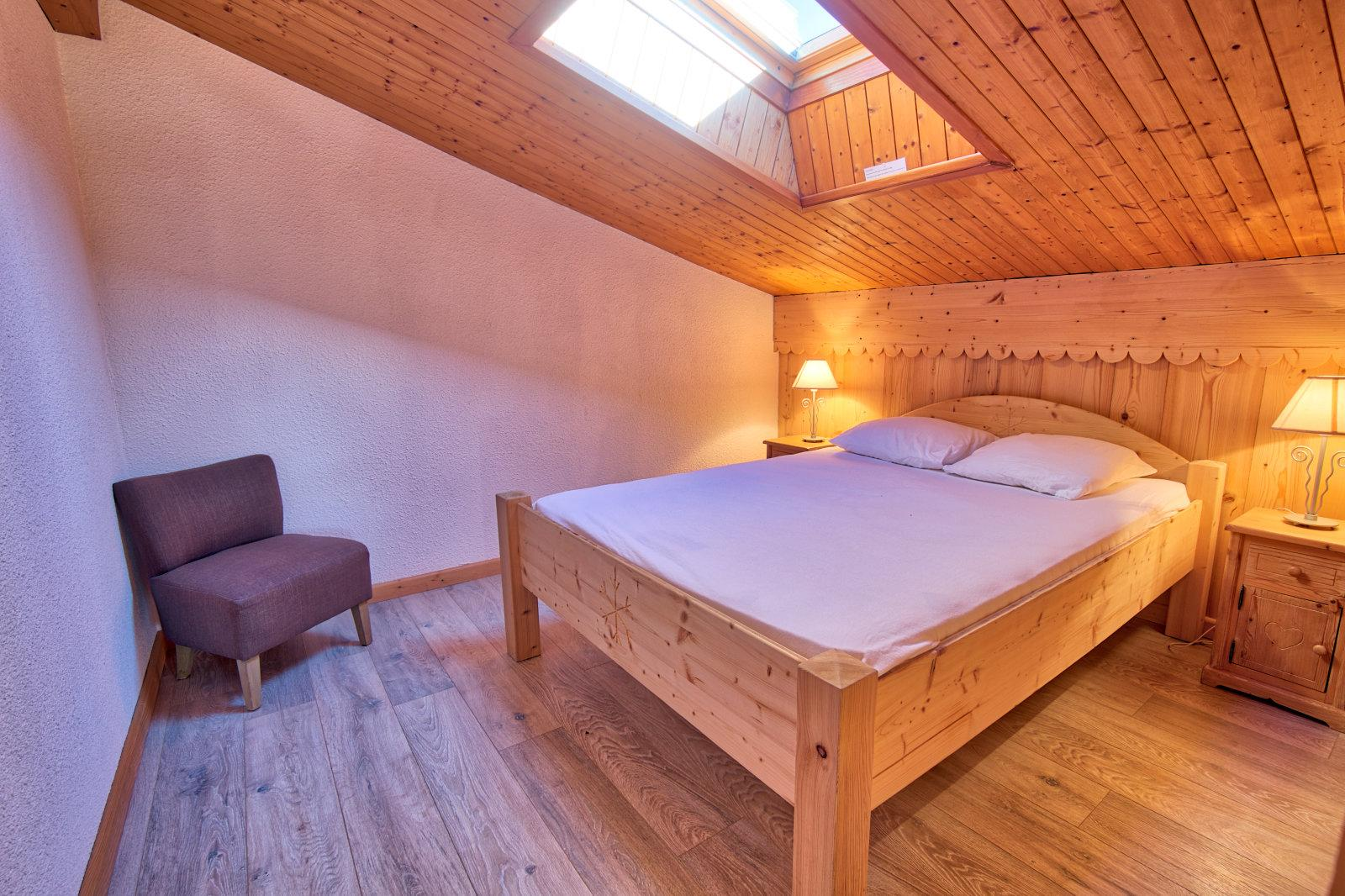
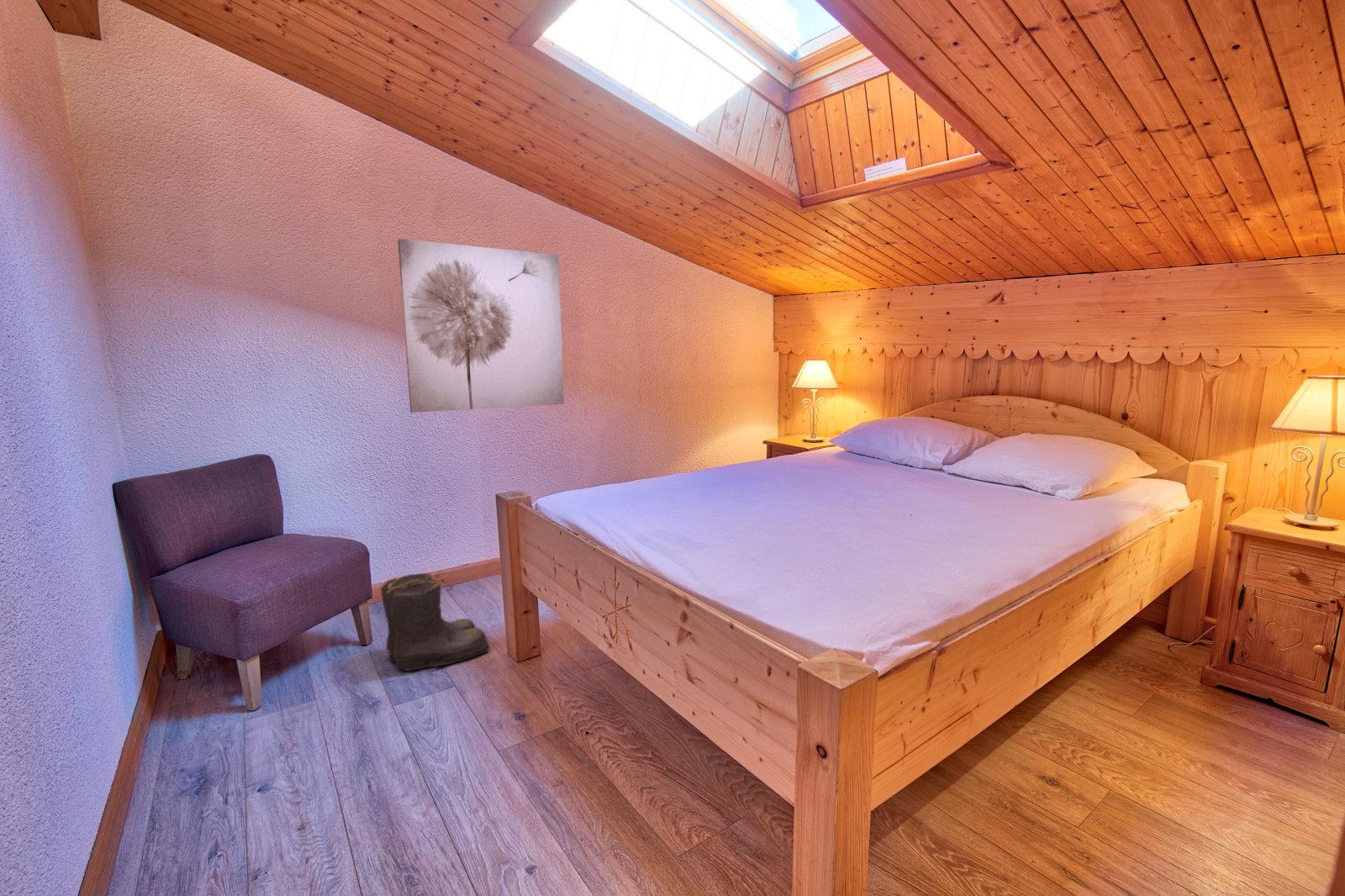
+ wall art (488, 329)
+ boots (436, 615)
